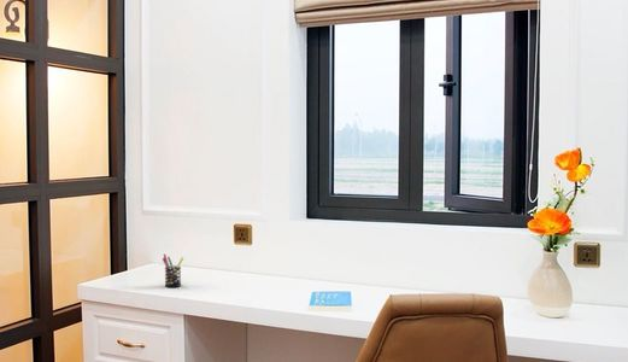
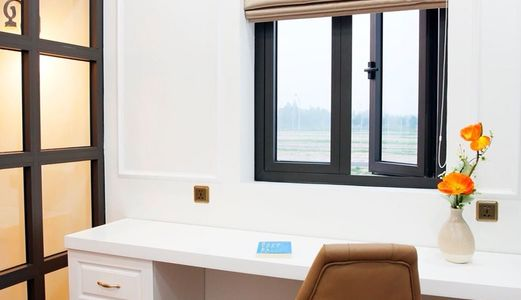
- pen holder (171, 269)
